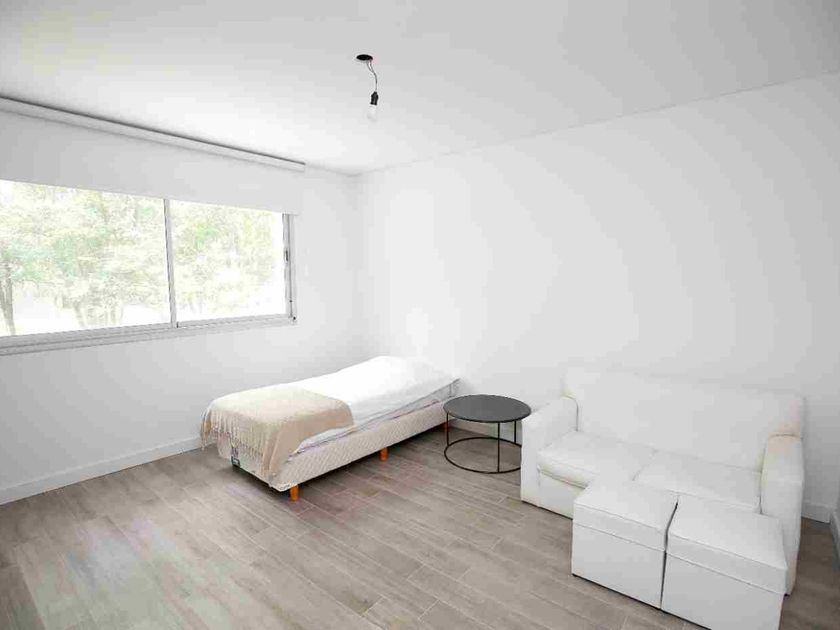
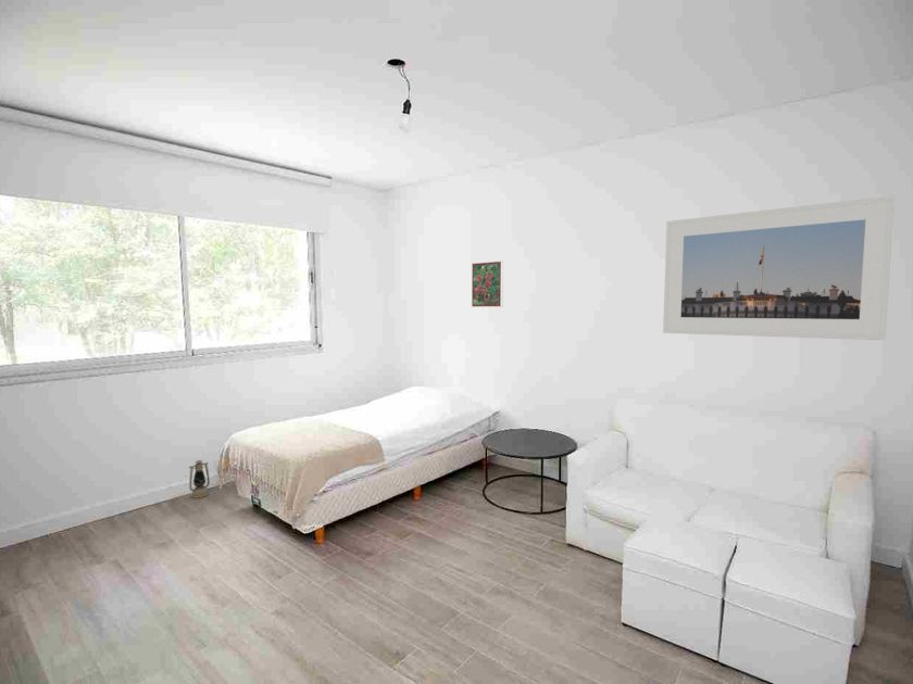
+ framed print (487, 284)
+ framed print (763, 274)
+ lantern (199, 476)
